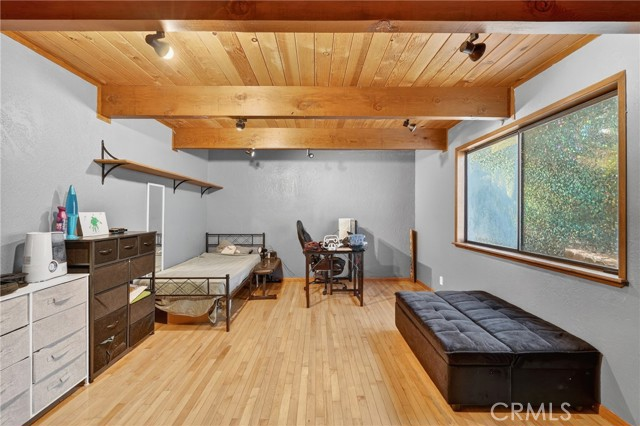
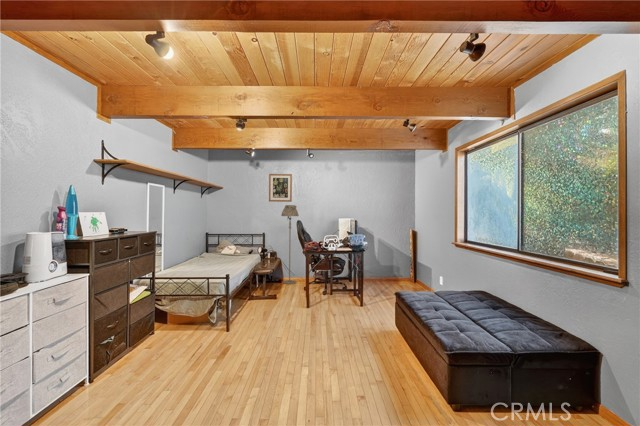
+ floor lamp (289, 243)
+ wall art (280, 187)
